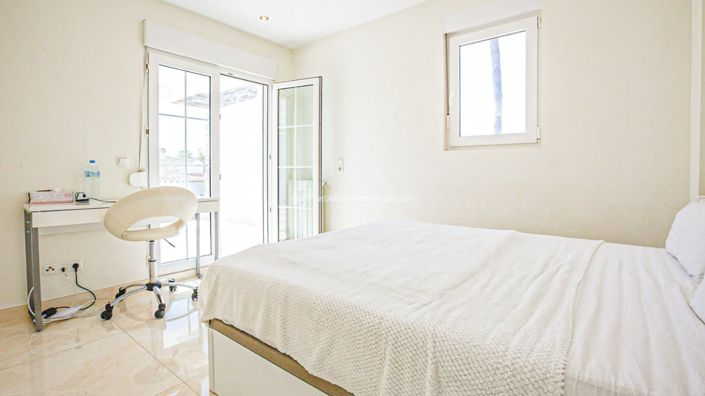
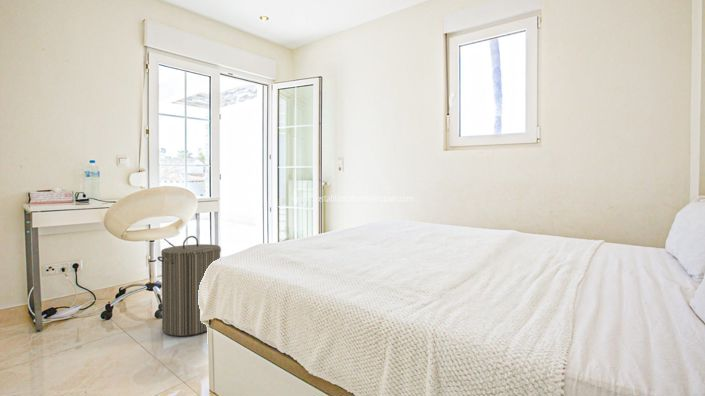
+ laundry hamper (192, 280)
